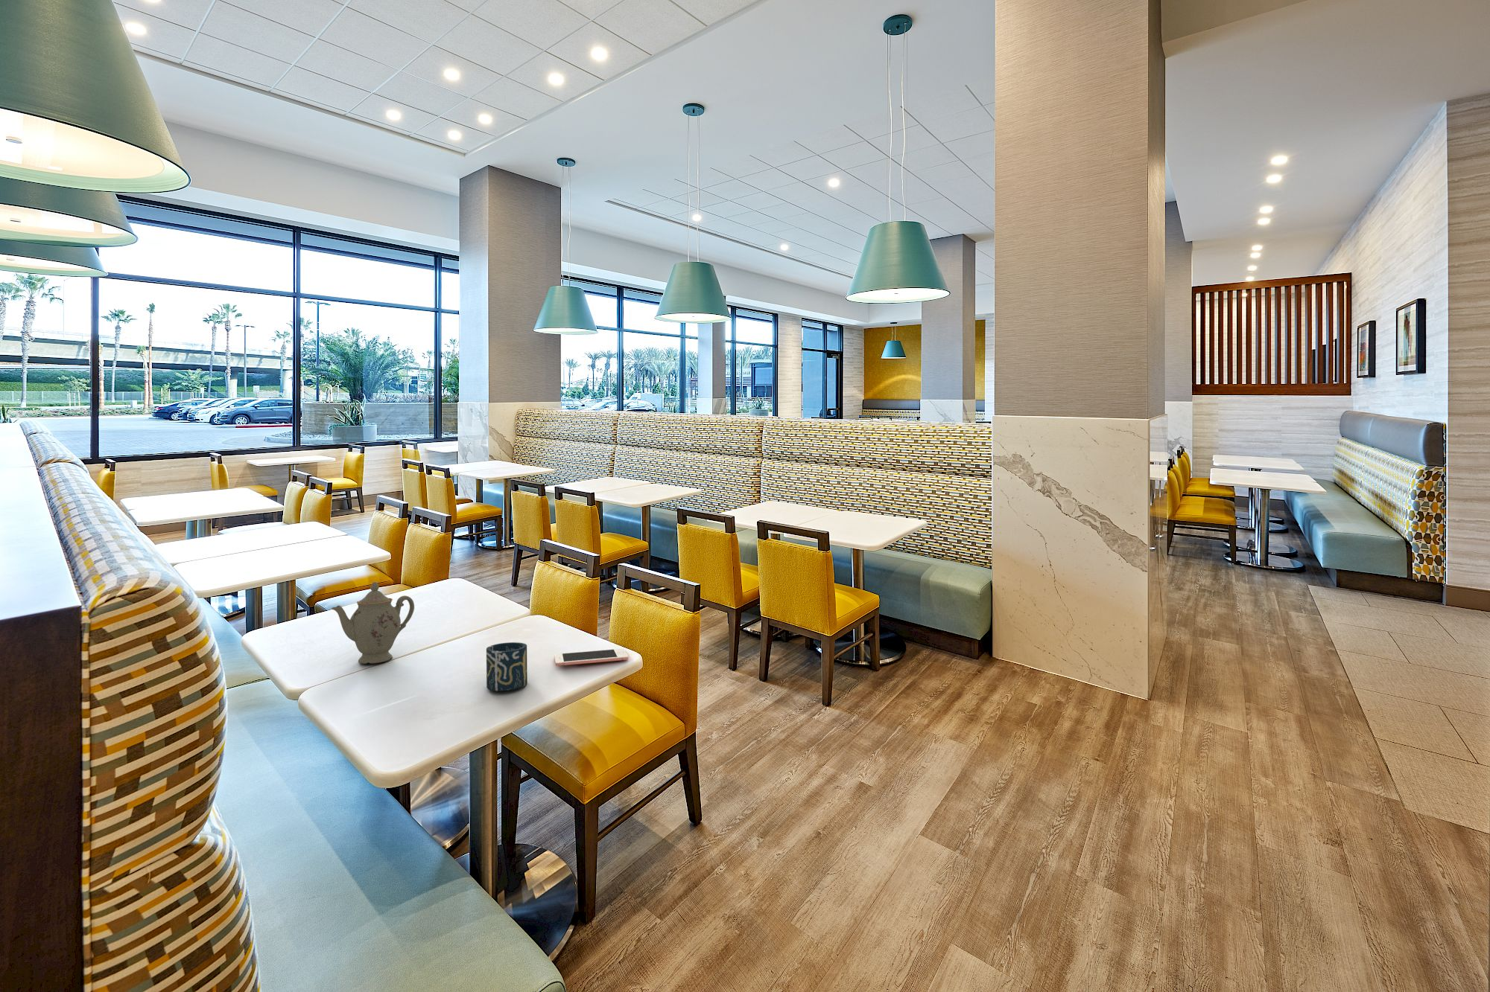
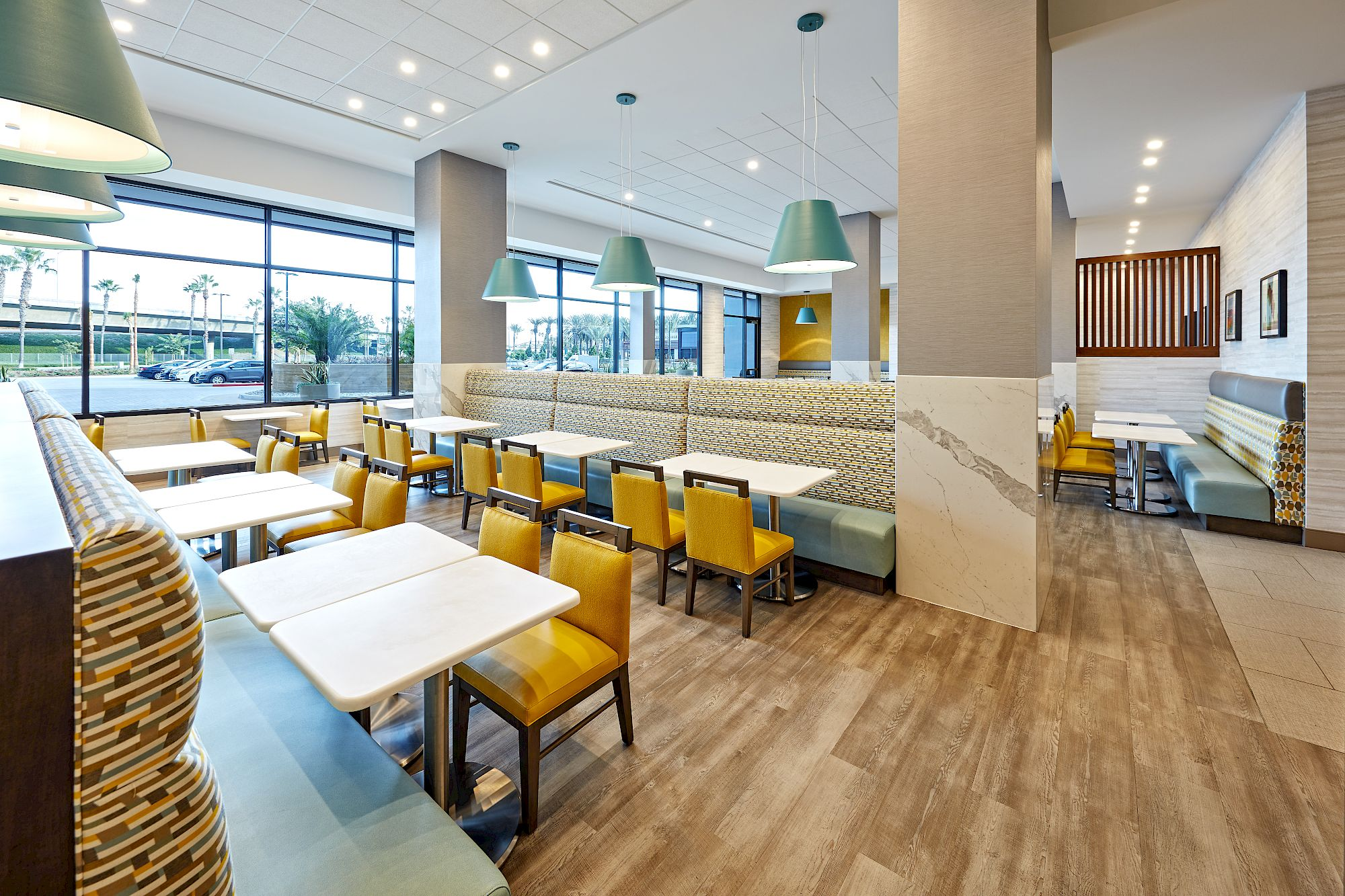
- cup (505, 664)
- chinaware (374, 621)
- cell phone (590, 657)
